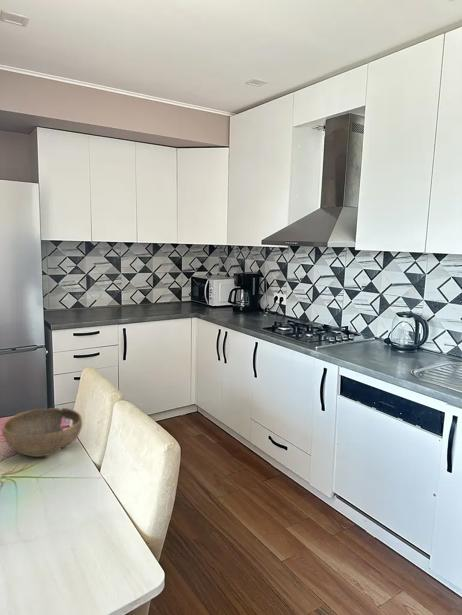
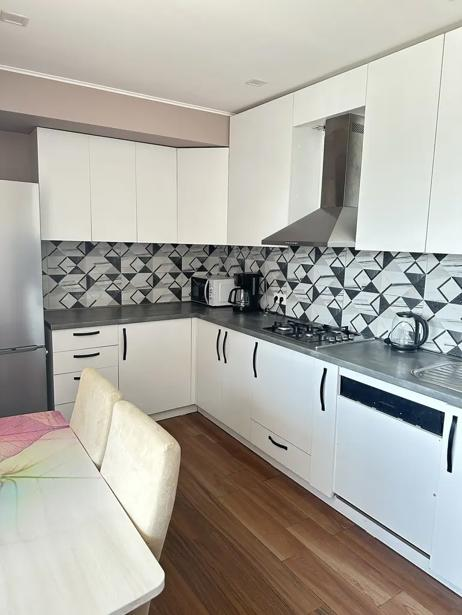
- bowl (43, 434)
